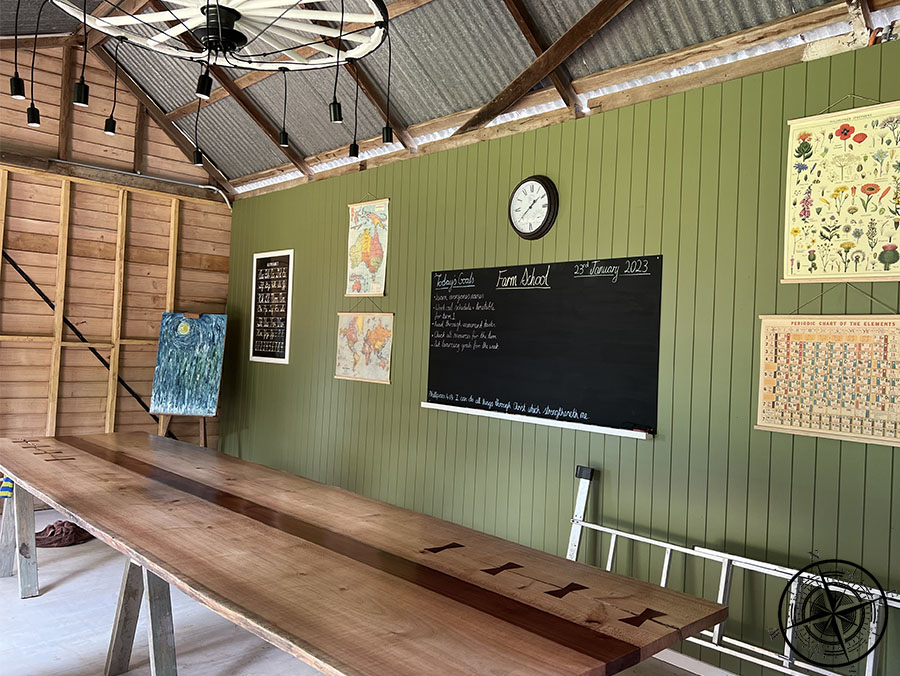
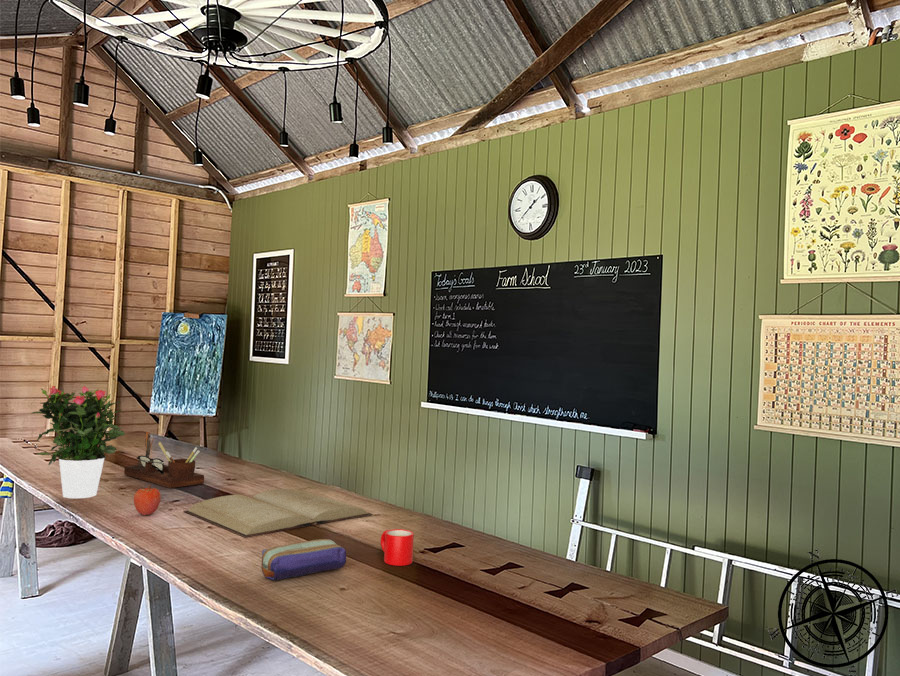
+ apple (147, 499)
+ book (279, 507)
+ potted flower (79, 440)
+ desk organizer (166, 457)
+ mug (394, 545)
+ pencil case (305, 558)
